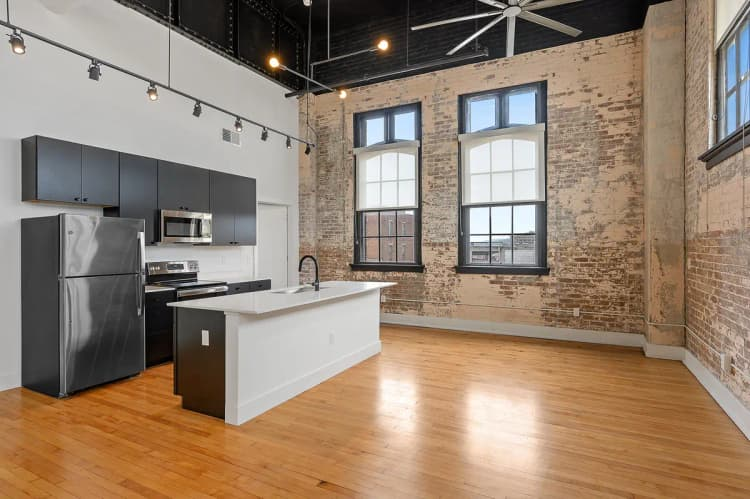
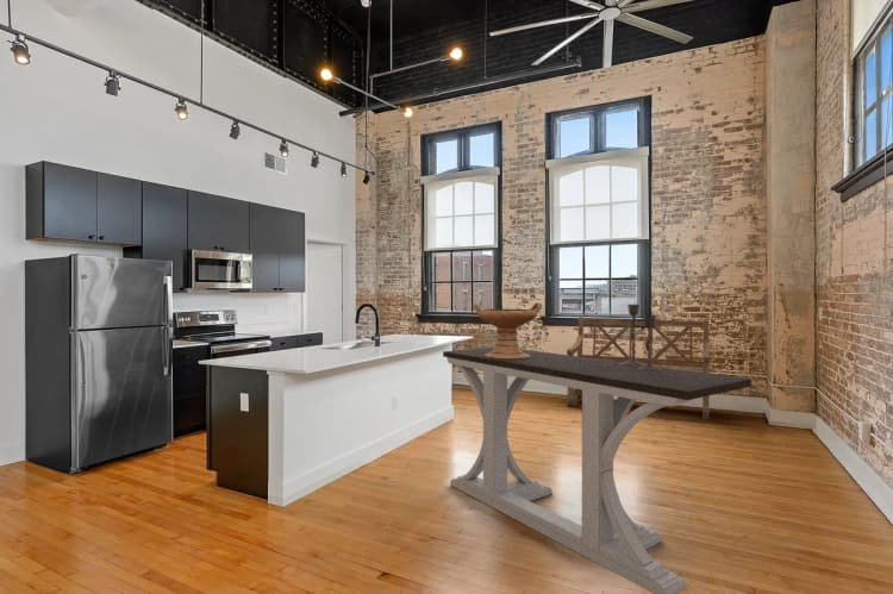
+ decorative bowl (506, 329)
+ candlestick (636, 333)
+ dining table (582, 439)
+ bench (638, 361)
